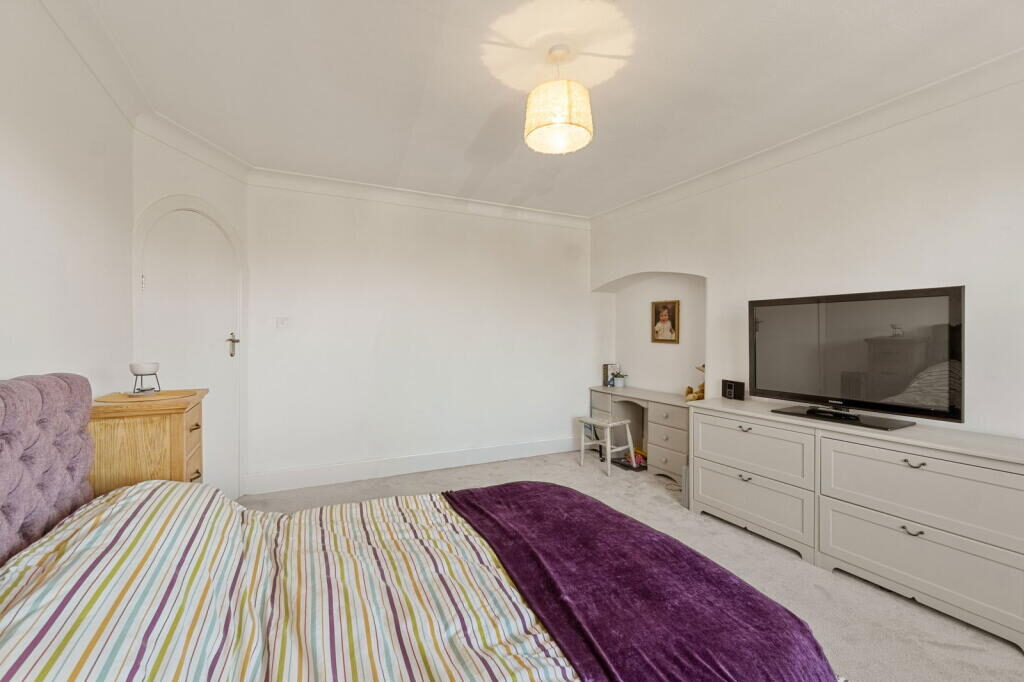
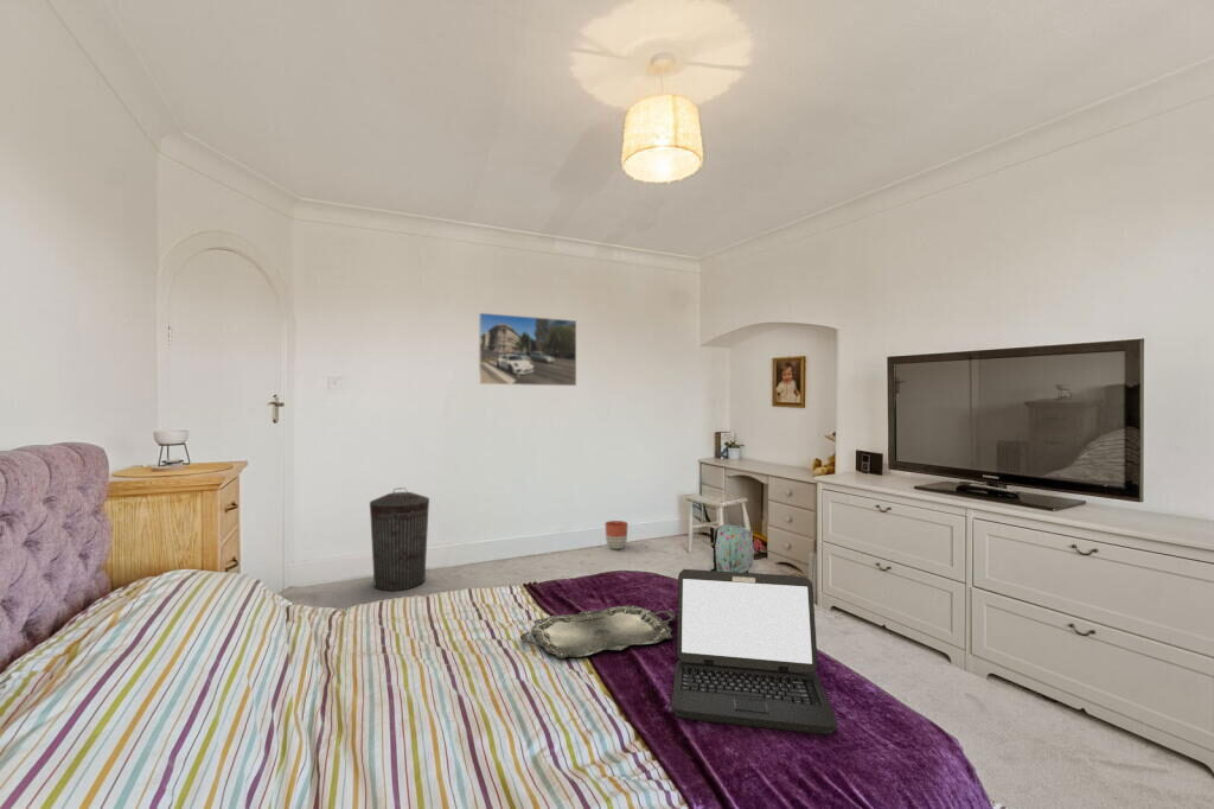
+ serving tray (601, 629)
+ trash can (400, 535)
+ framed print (529, 350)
+ laptop (747, 641)
+ backpack (733, 552)
+ planter (616, 535)
